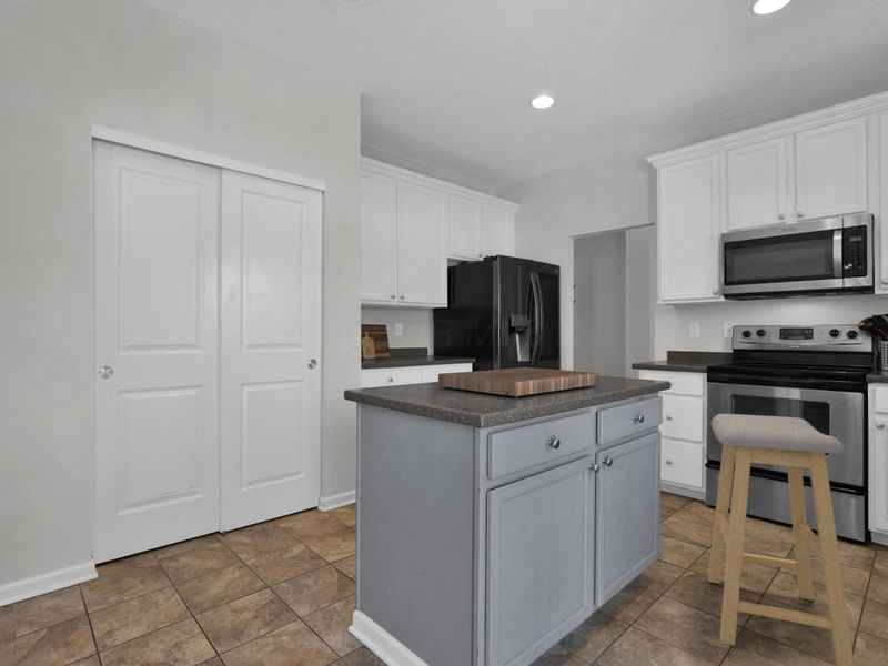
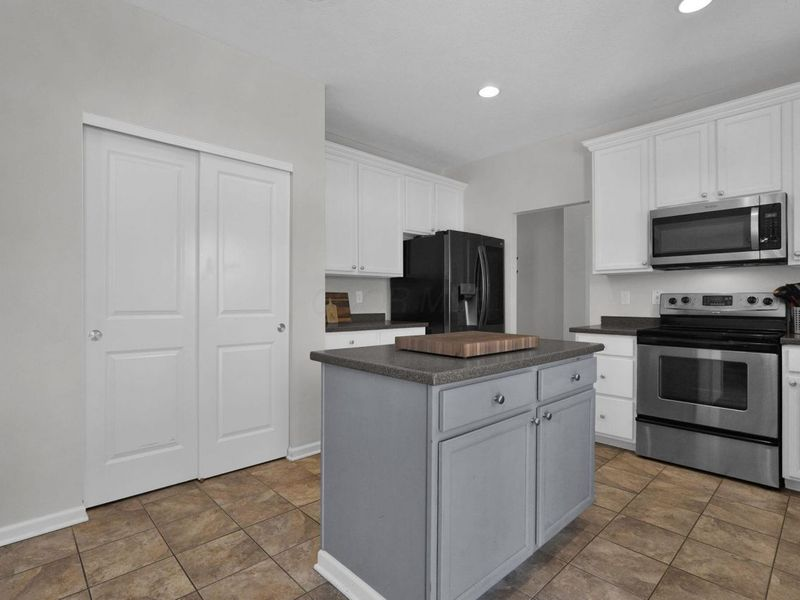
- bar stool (791, 516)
